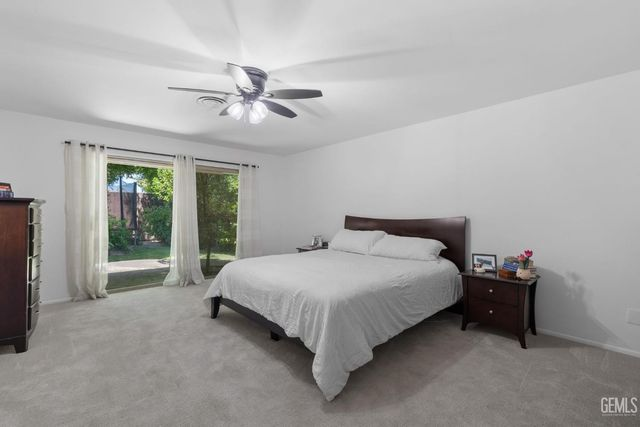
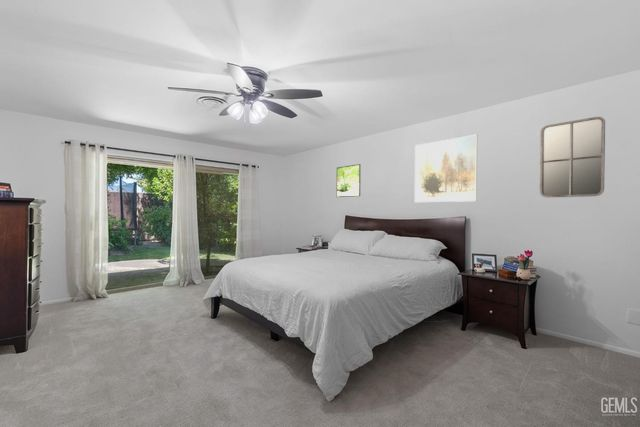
+ home mirror (570, 159)
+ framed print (348, 181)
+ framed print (443, 171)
